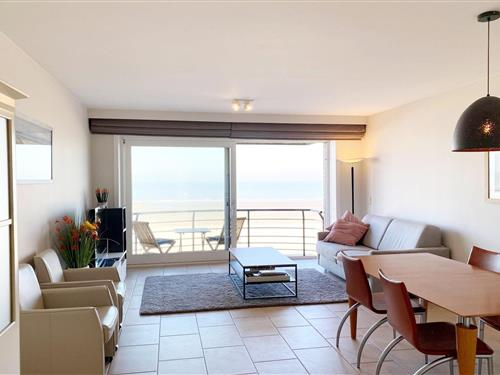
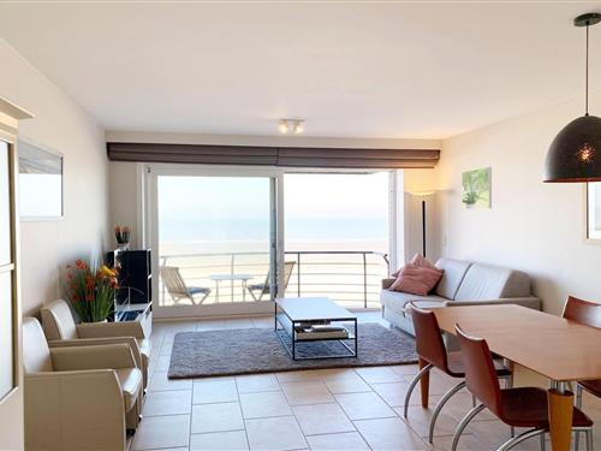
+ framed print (475, 189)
